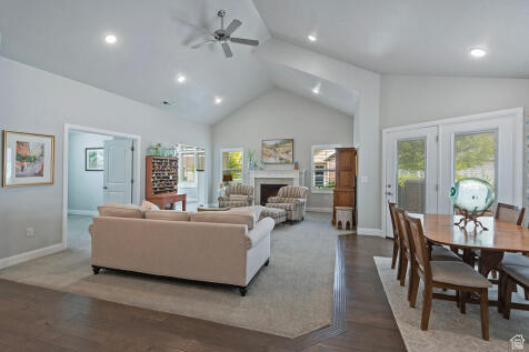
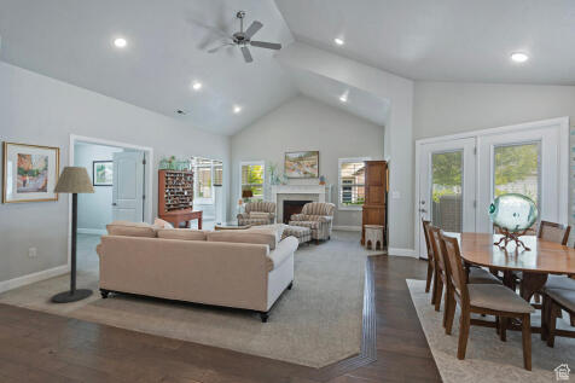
+ floor lamp (74, 231)
